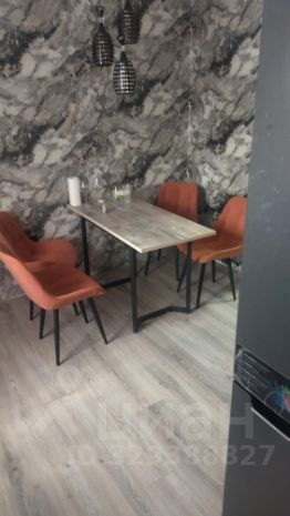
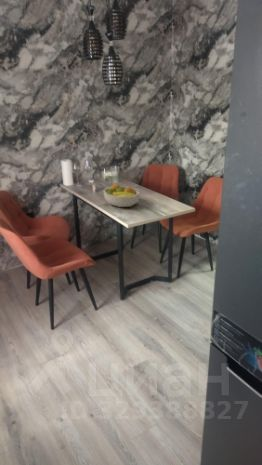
+ fruit bowl (121, 194)
